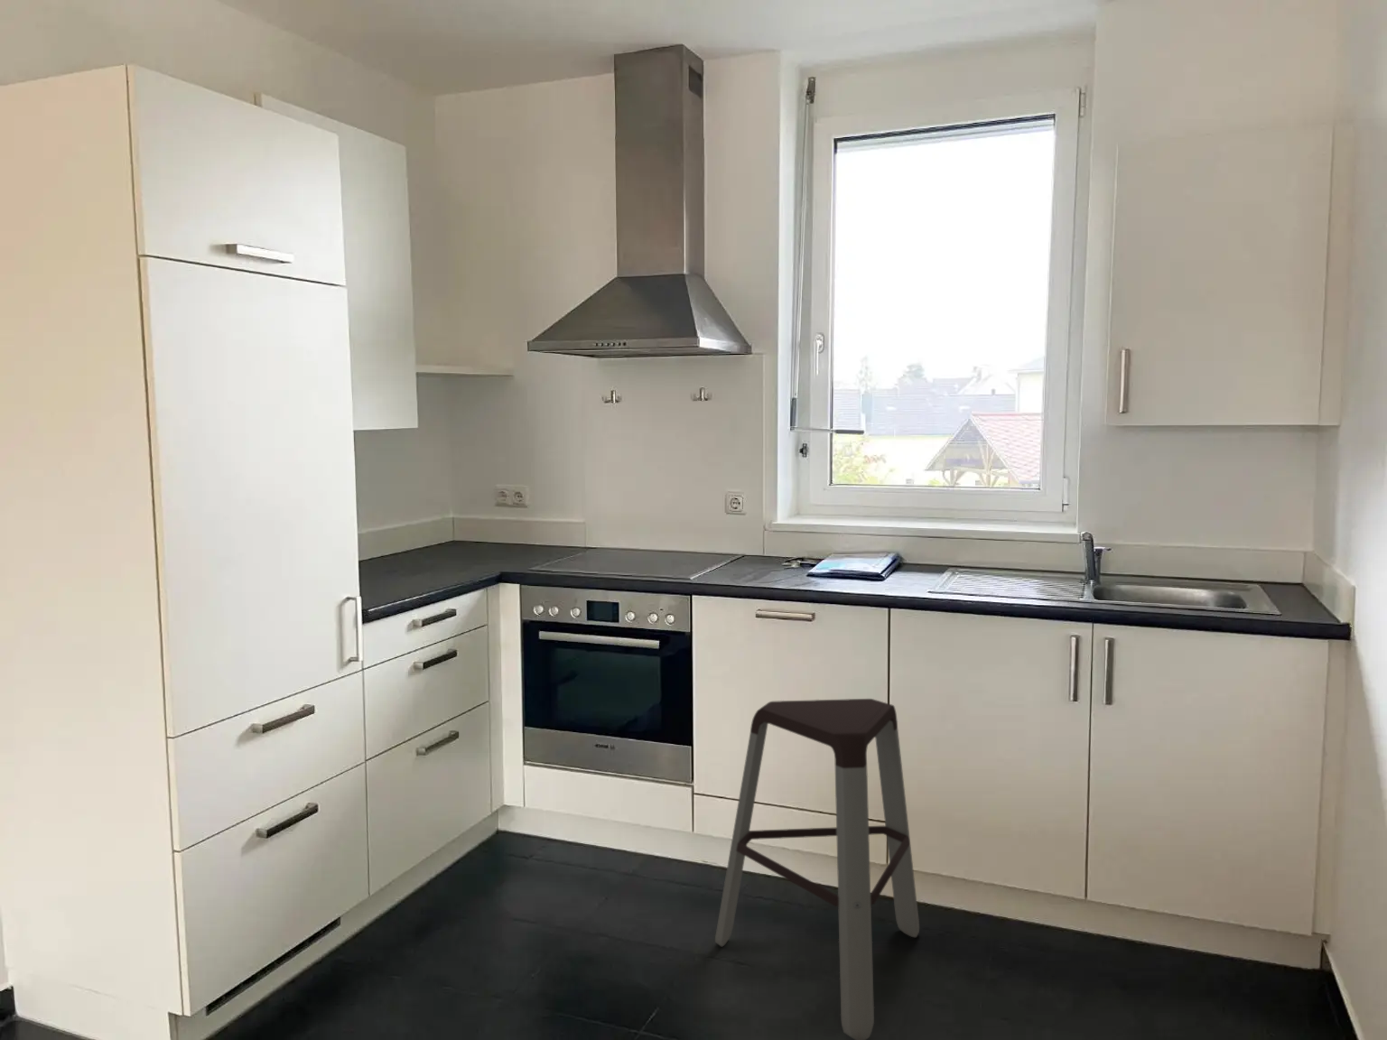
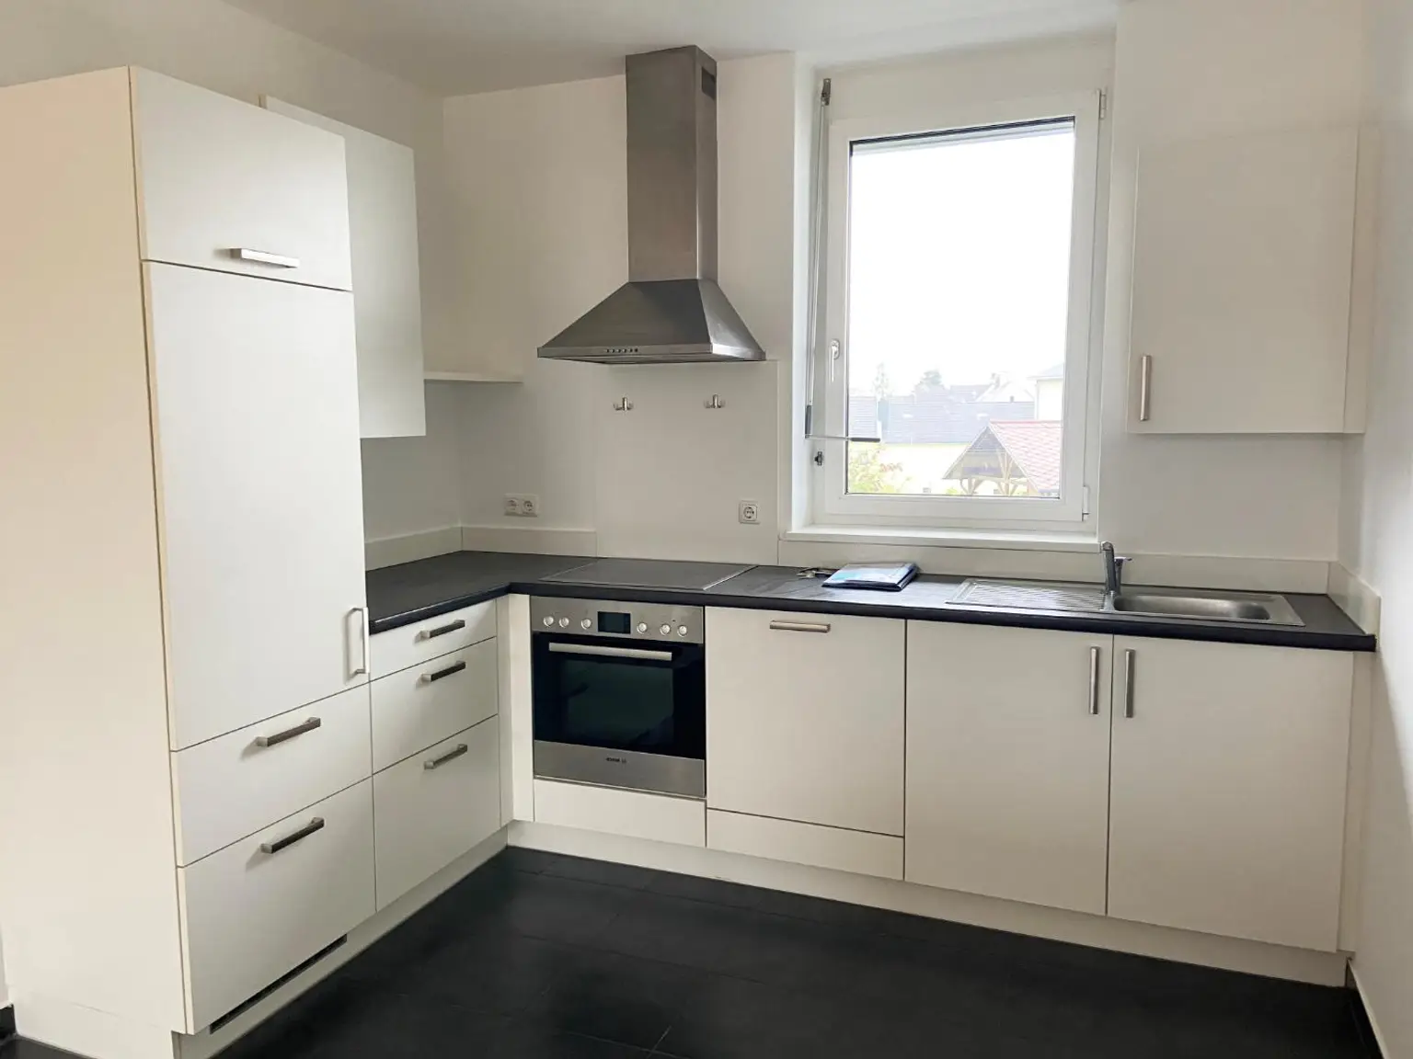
- step stool (804, 837)
